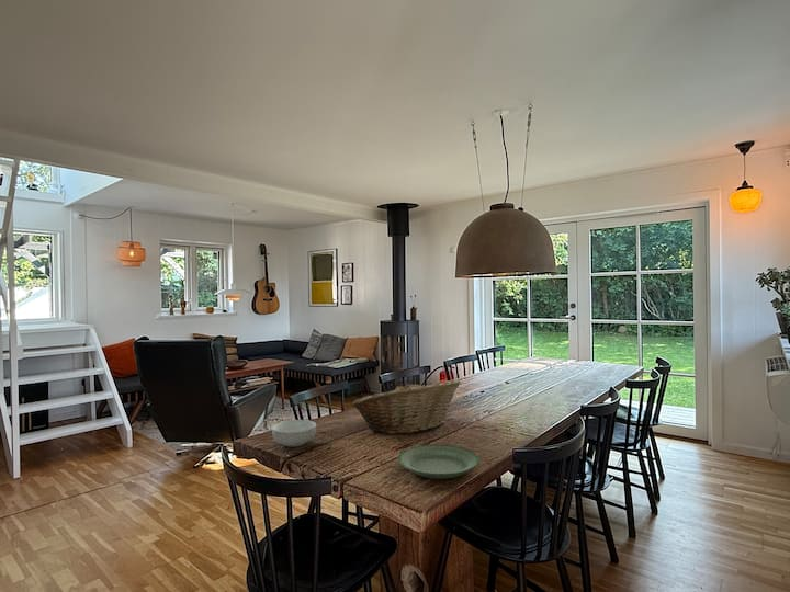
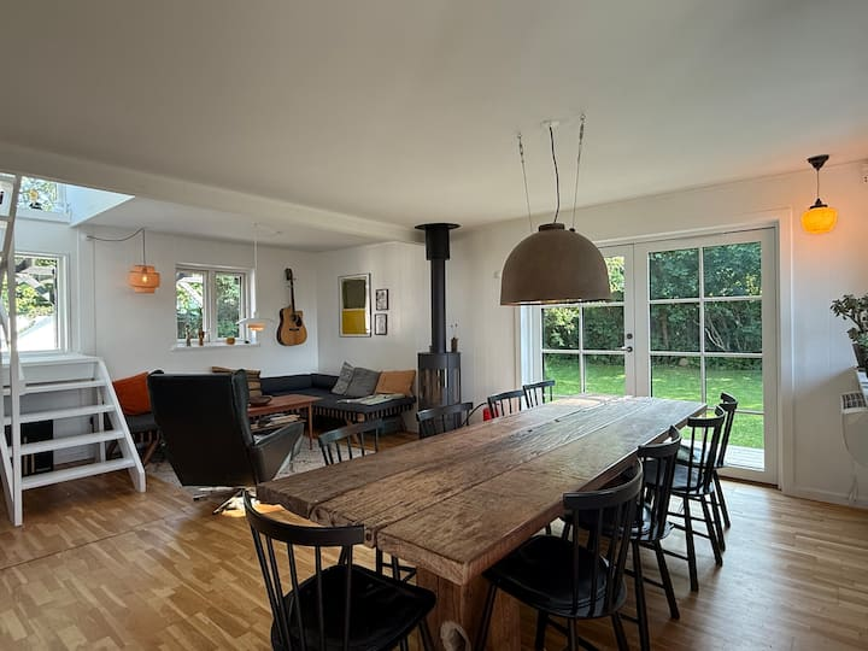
- fruit basket (408, 401)
- cereal bowl (294, 434)
- plate (438, 462)
